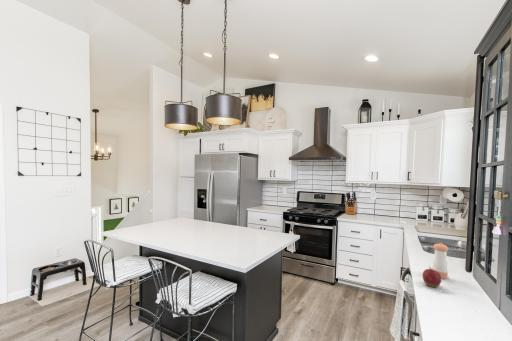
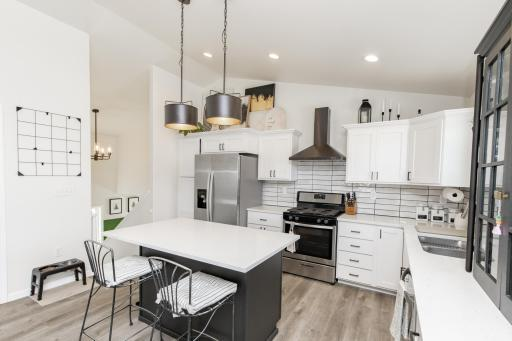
- pepper shaker (440, 259)
- apple (431, 275)
